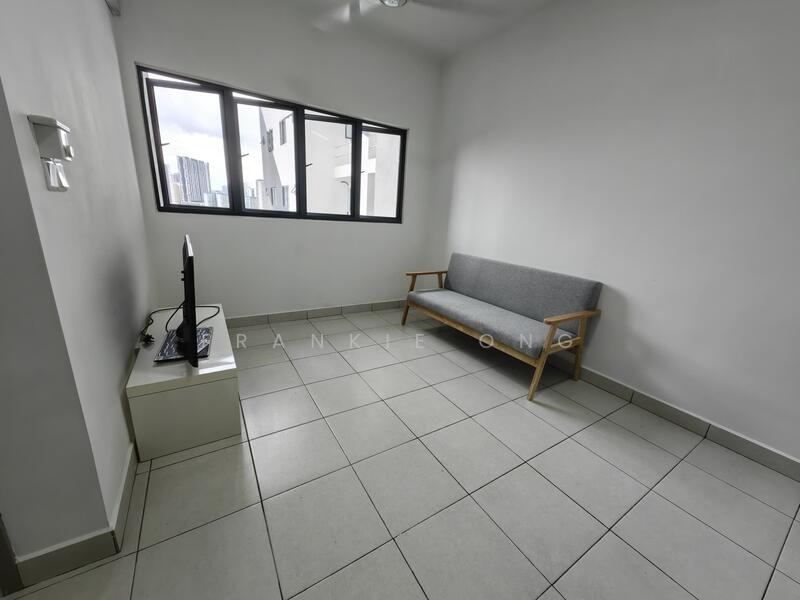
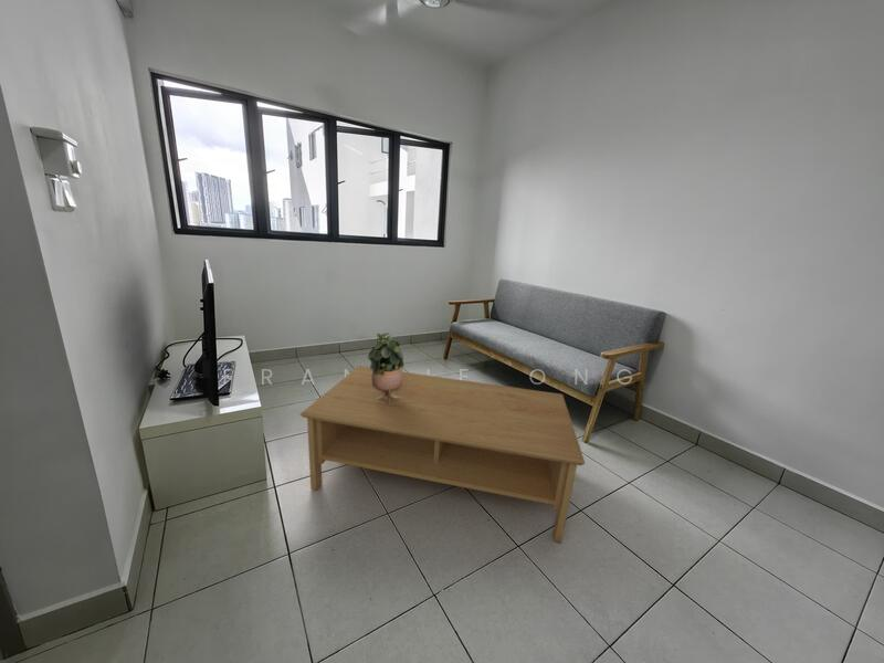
+ coffee table (442, 439)
+ potted plant (386, 365)
